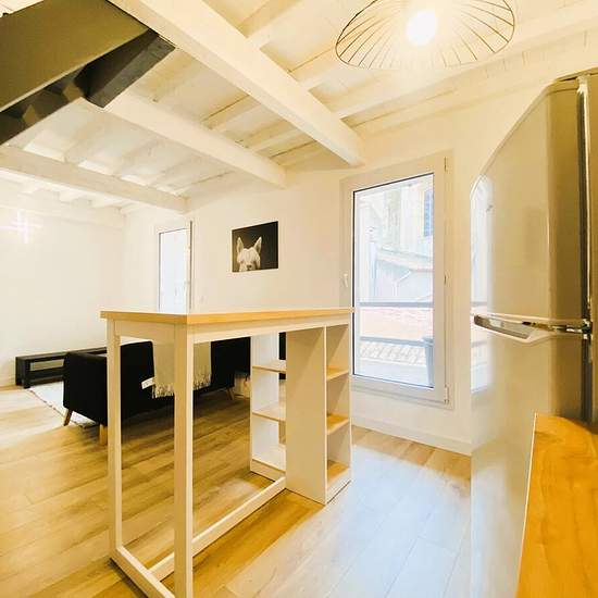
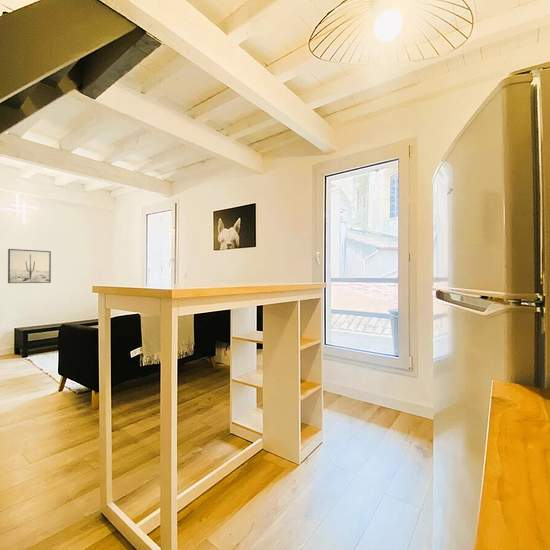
+ wall art (30, 266)
